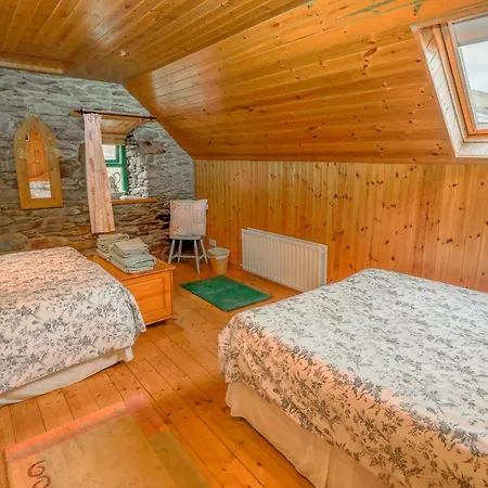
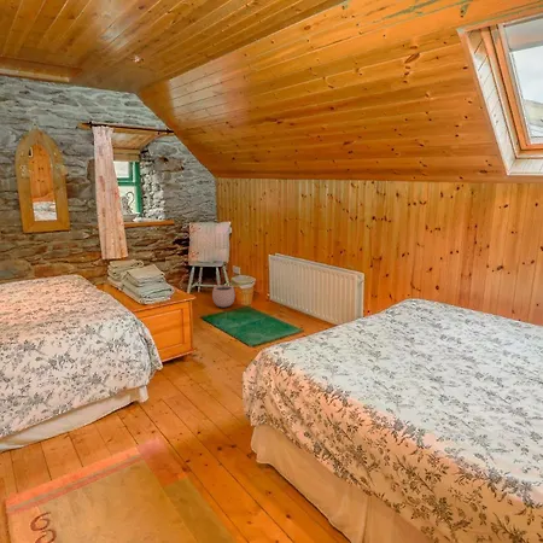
+ plant pot (223, 292)
